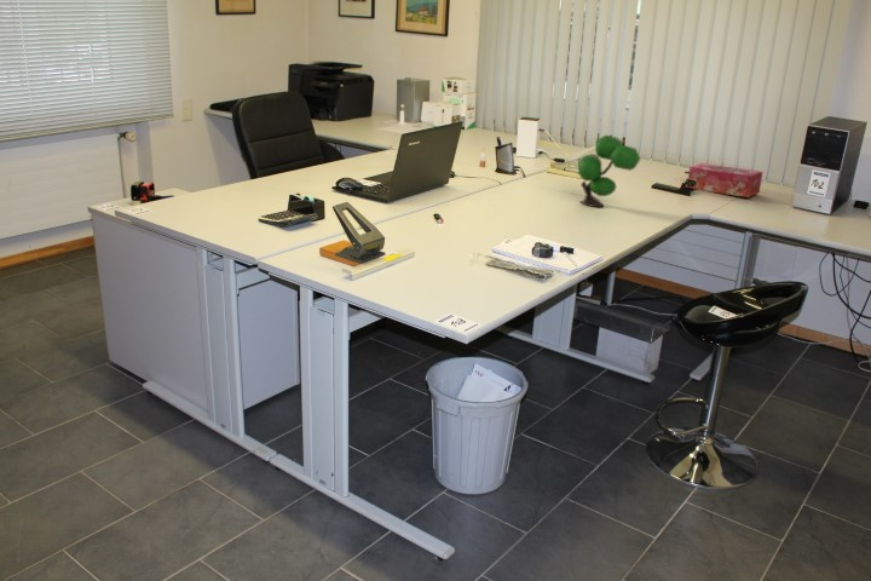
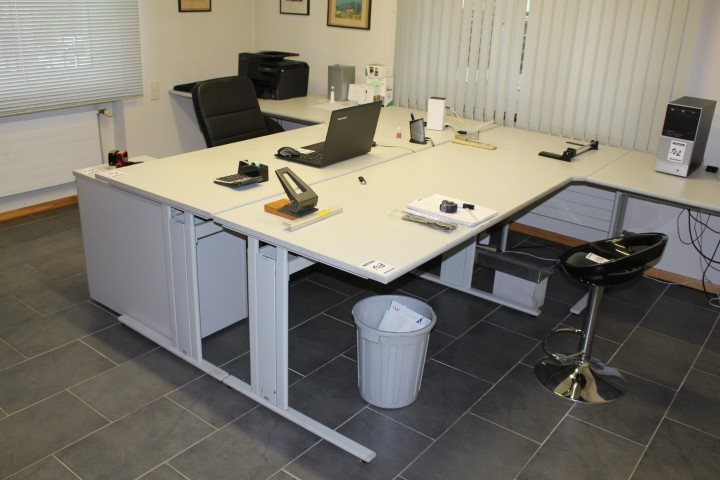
- plant (606, 171)
- tissue box (723, 179)
